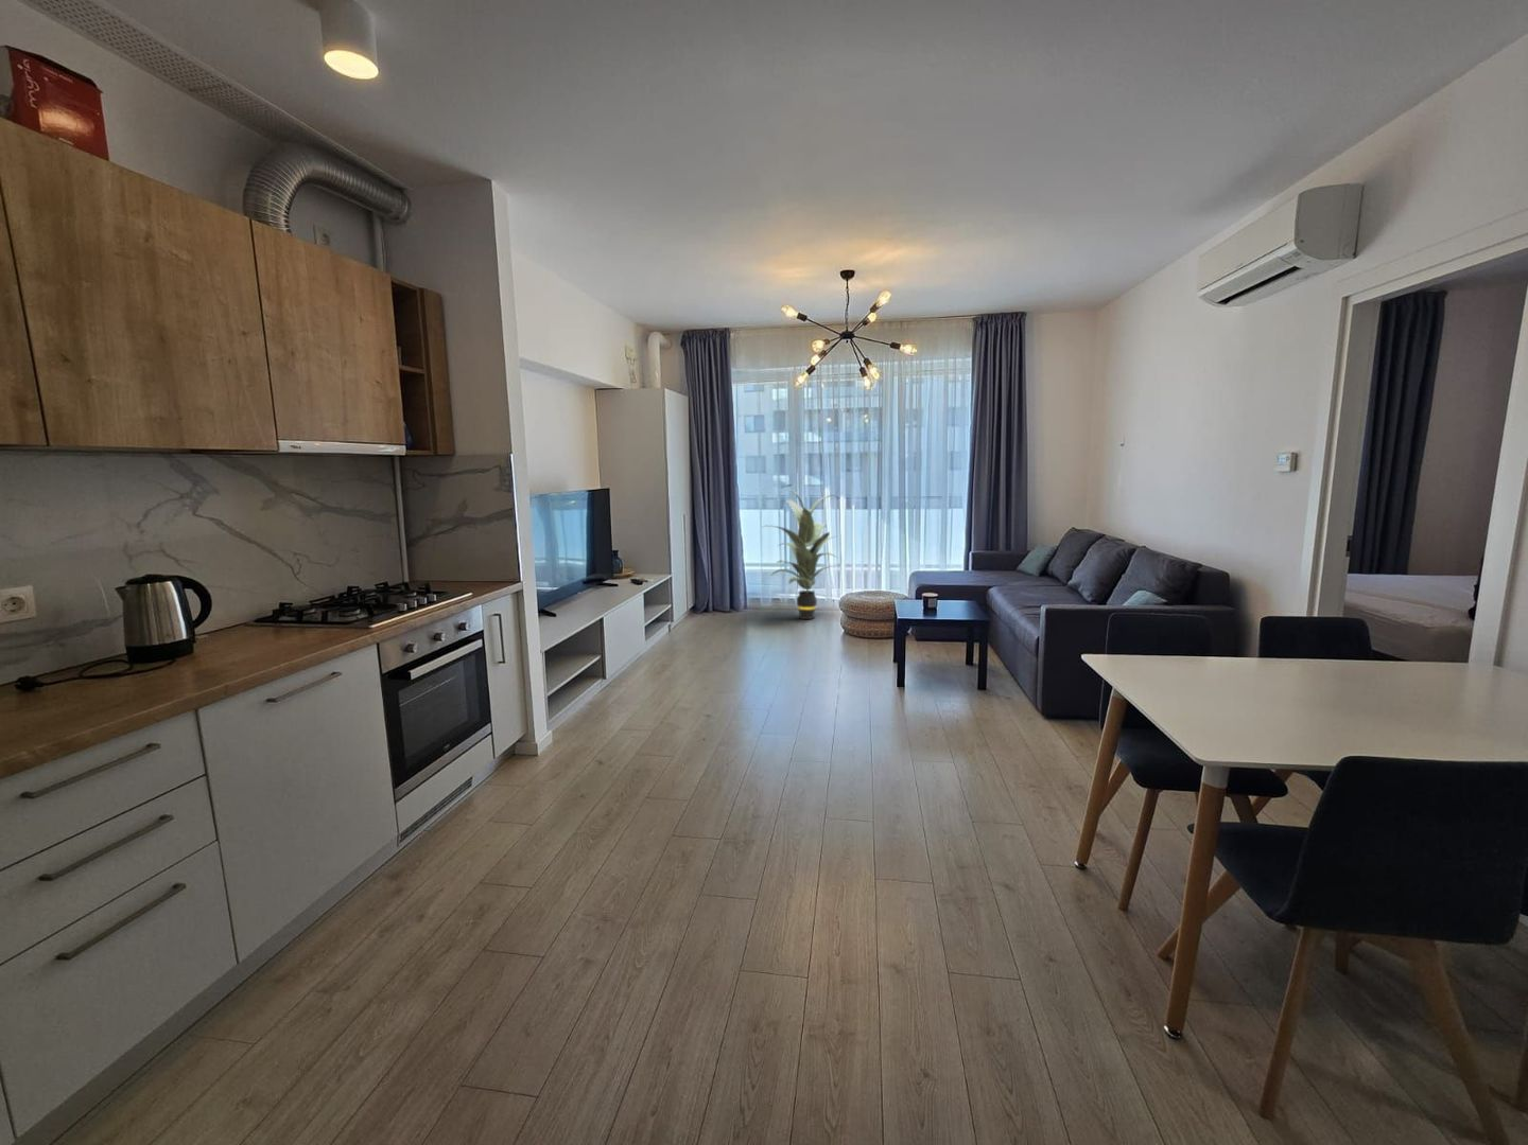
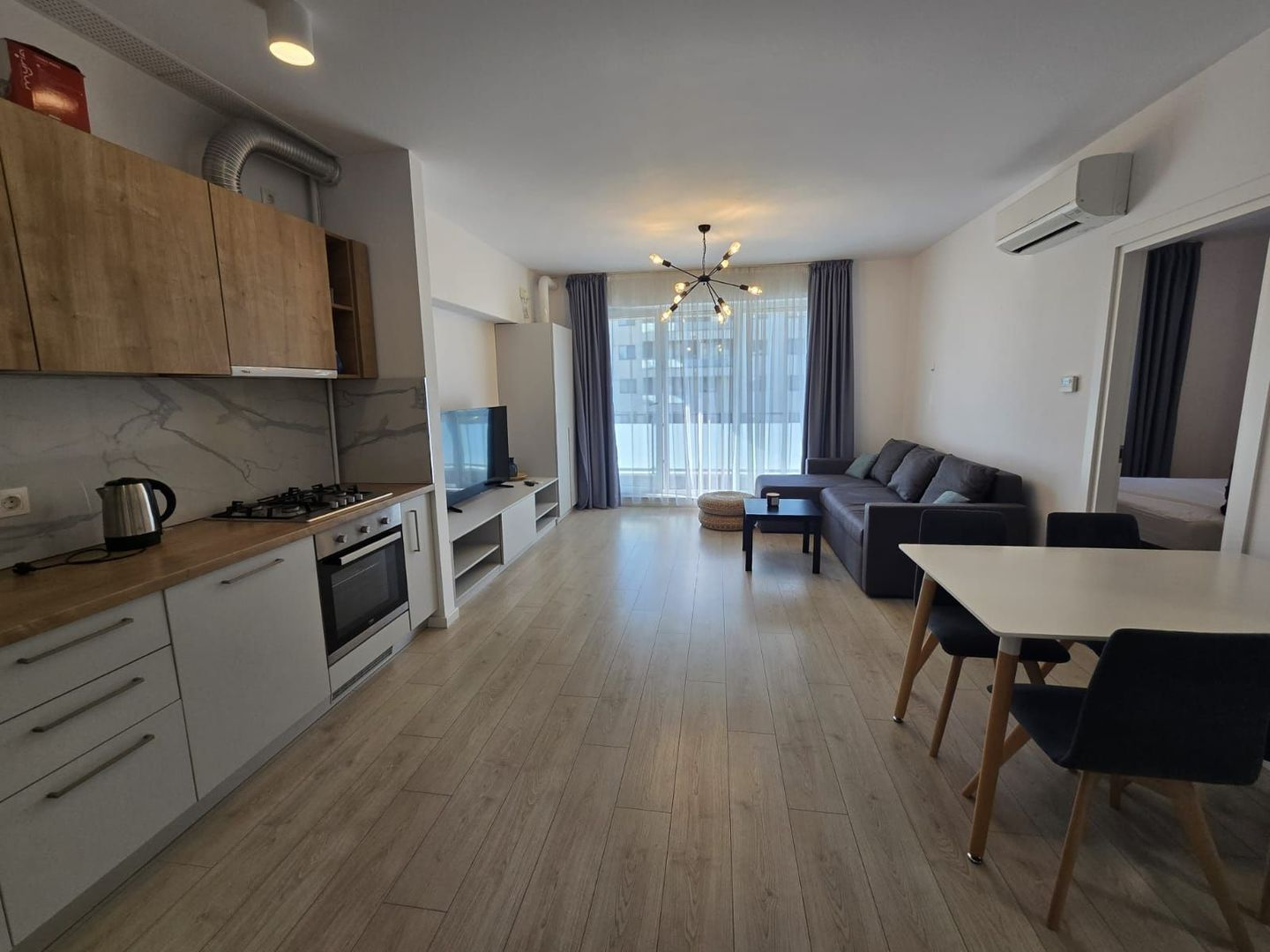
- indoor plant (803, 553)
